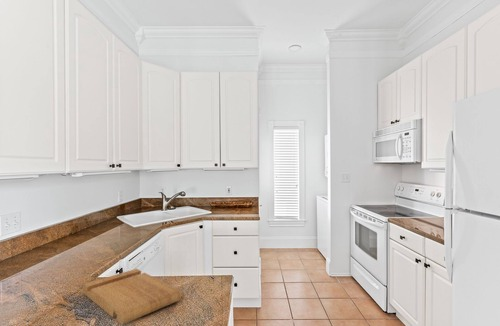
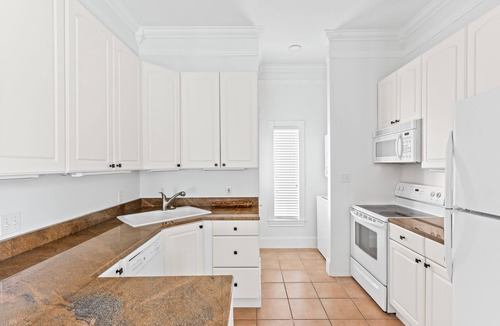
- cutting board (130, 291)
